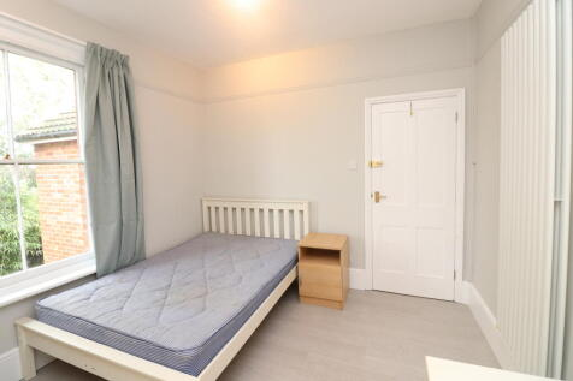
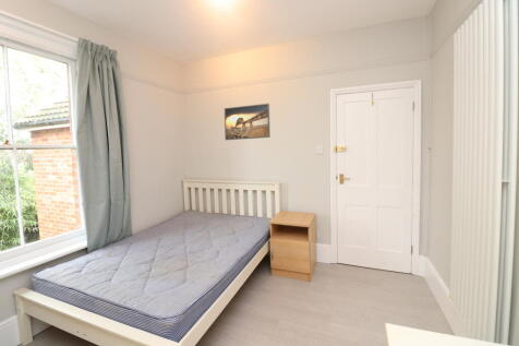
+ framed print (246, 122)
